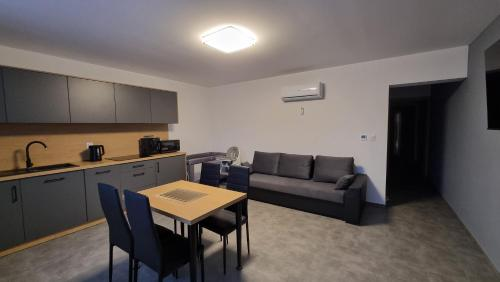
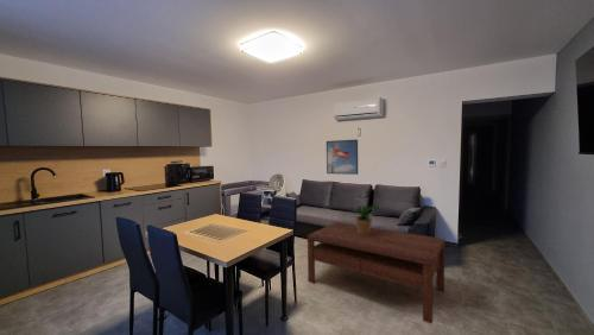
+ coffee table (373, 261)
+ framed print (341, 157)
+ potted plant (364, 219)
